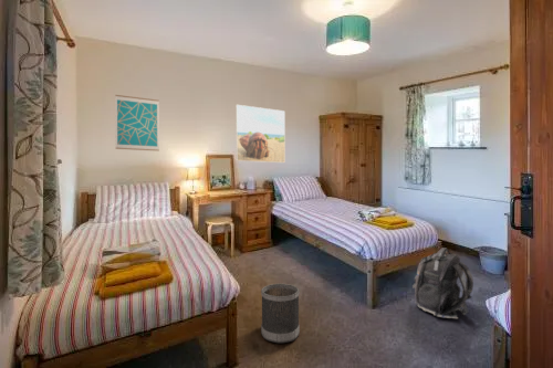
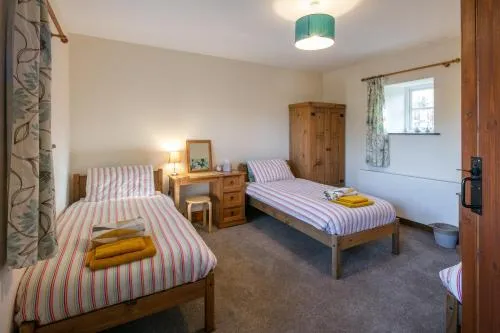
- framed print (261, 135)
- backpack (441, 278)
- wall art (137, 123)
- wastebasket (280, 311)
